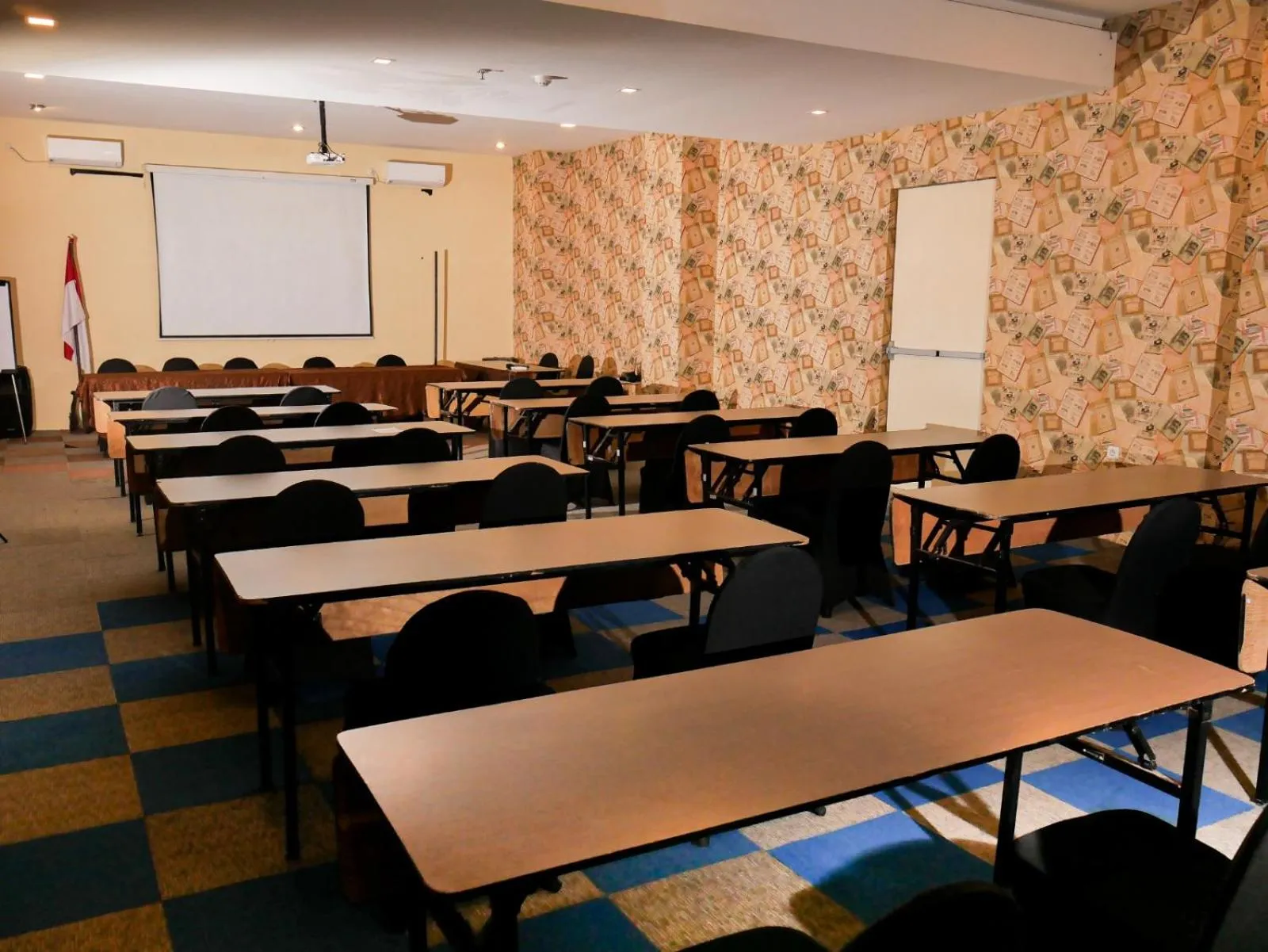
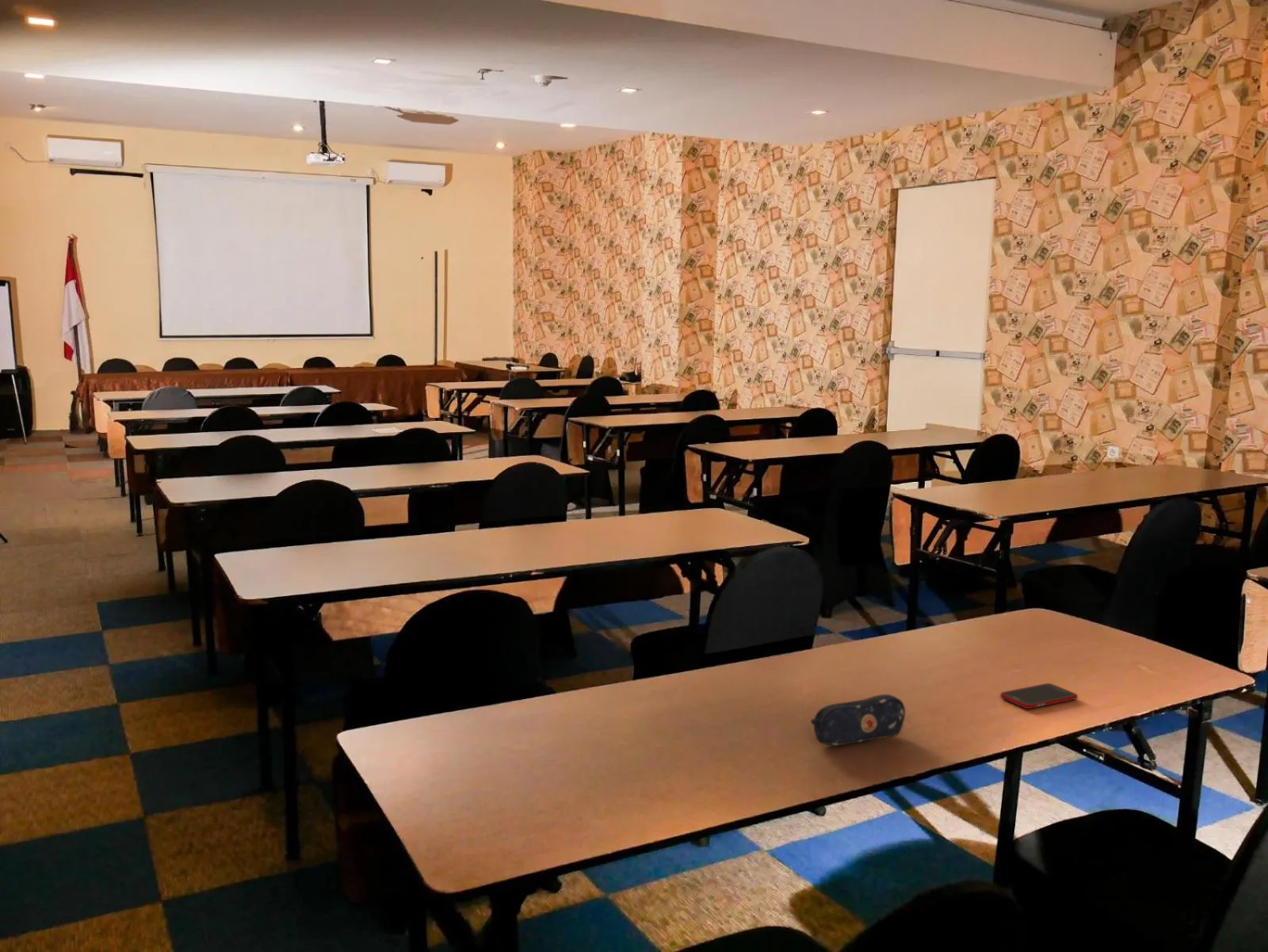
+ cell phone (1038, 696)
+ pencil case (860, 720)
